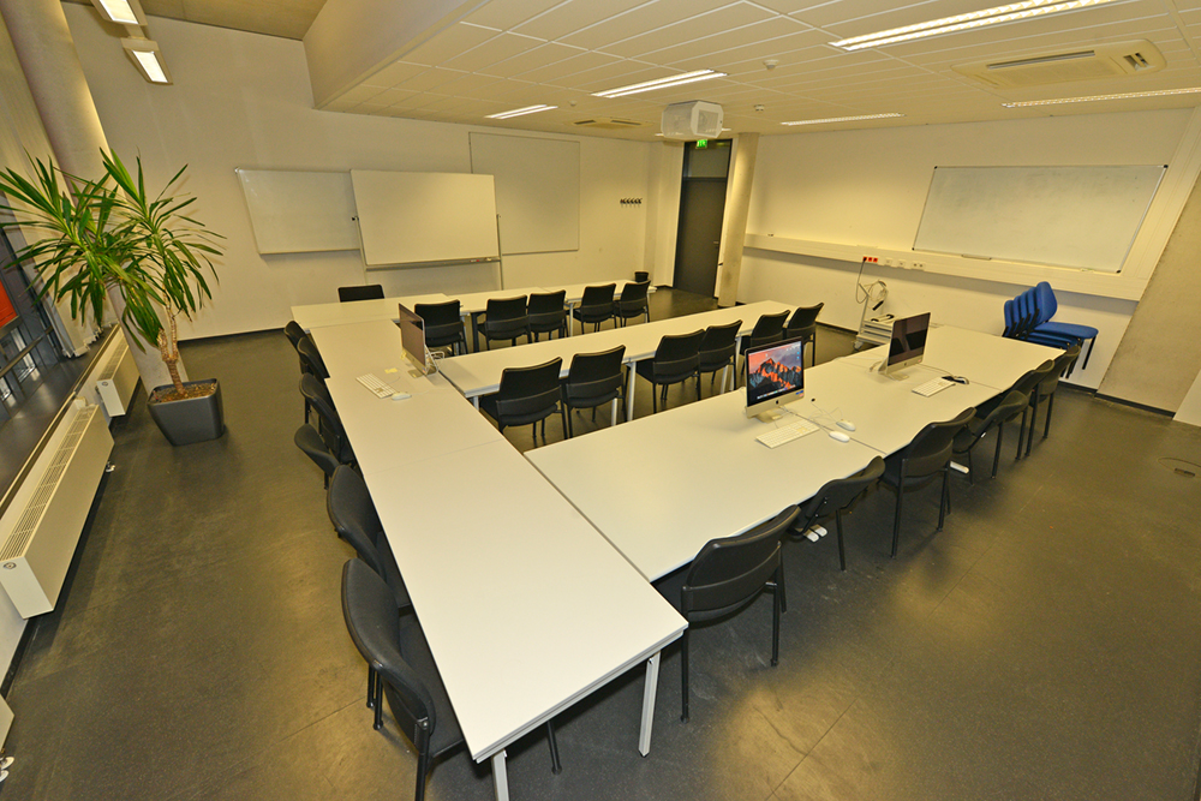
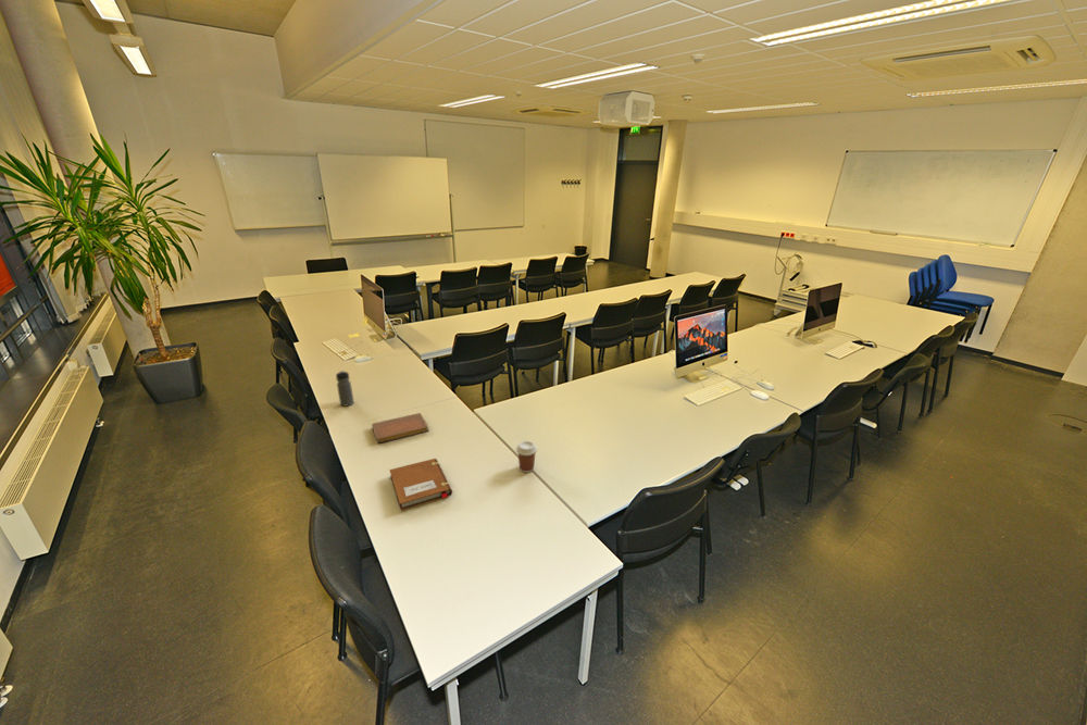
+ notebook (400, 426)
+ coffee cup (526, 457)
+ water bottle (343, 387)
+ notebook (421, 483)
